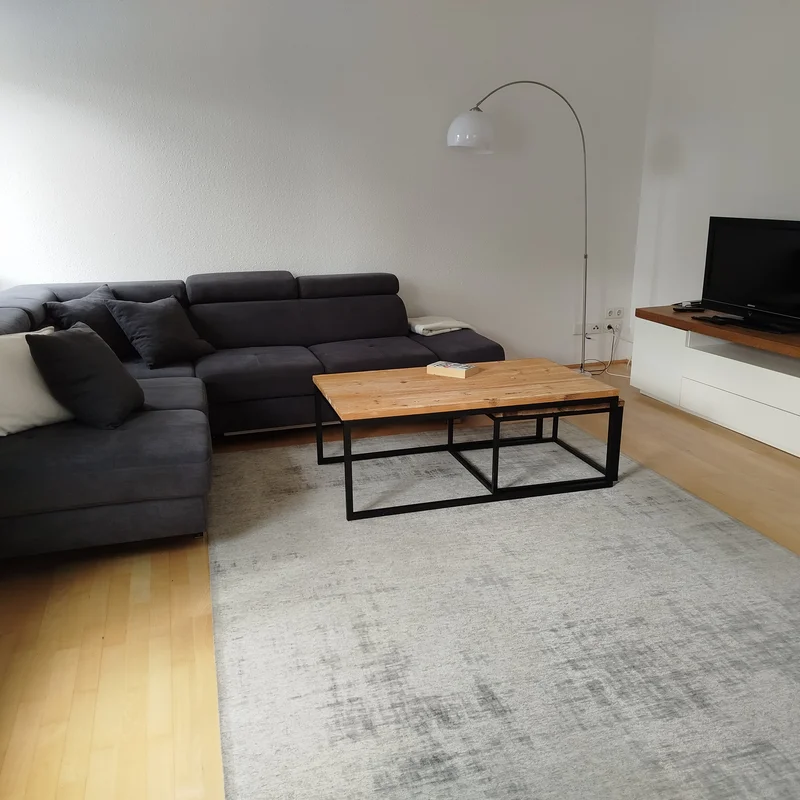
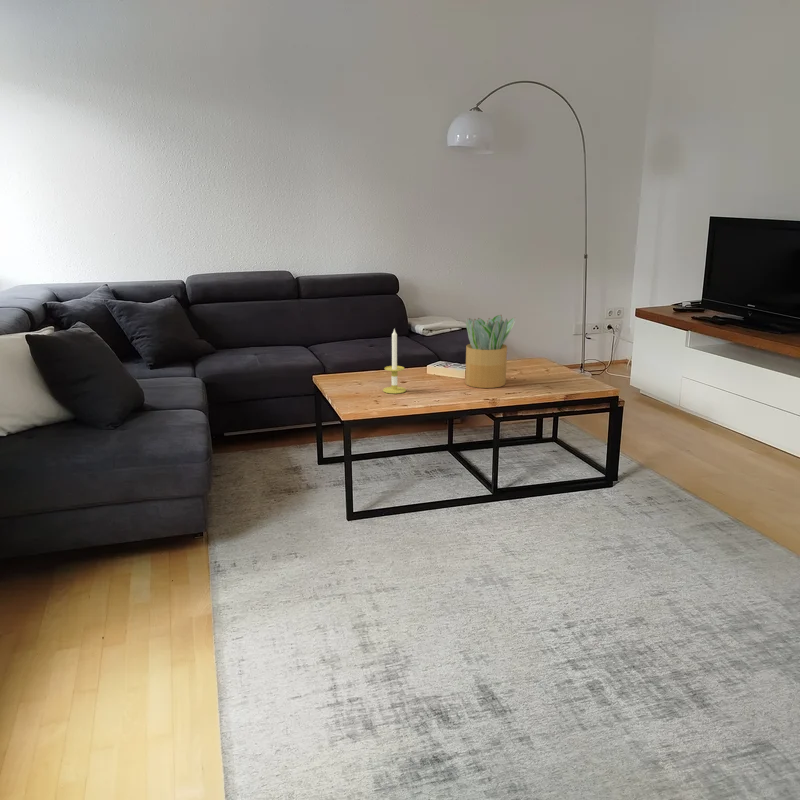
+ potted plant (489, 350)
+ candle (394, 359)
